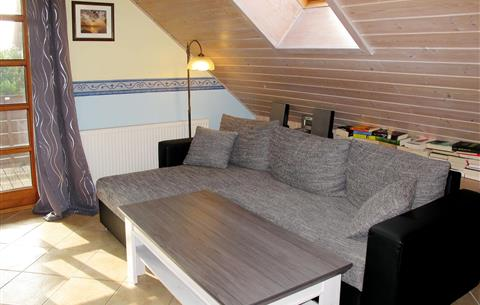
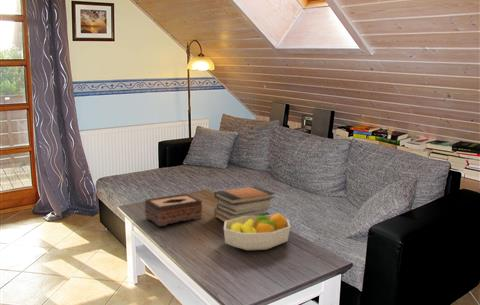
+ fruit bowl (257, 229)
+ book stack (244, 204)
+ tissue box (173, 209)
